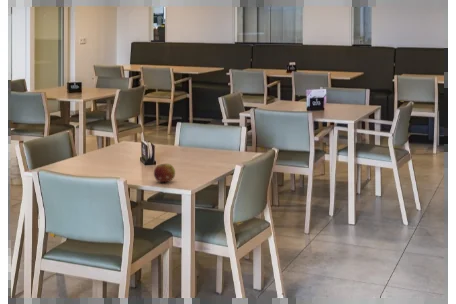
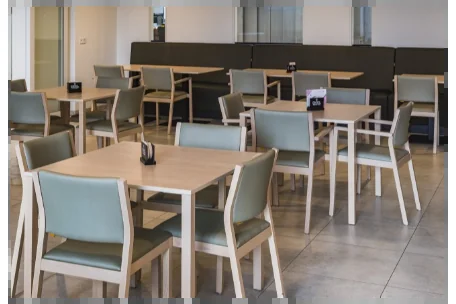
- fruit (164, 172)
